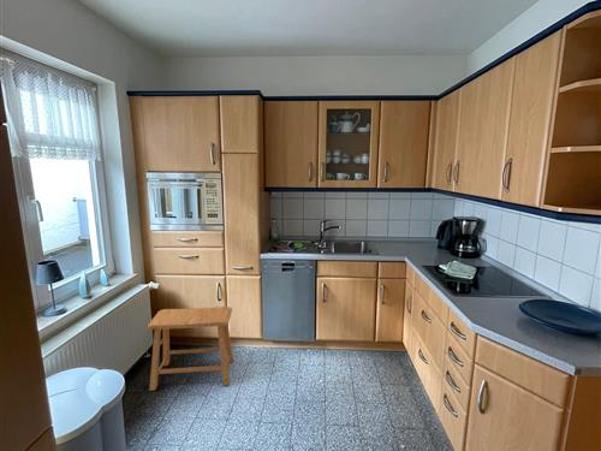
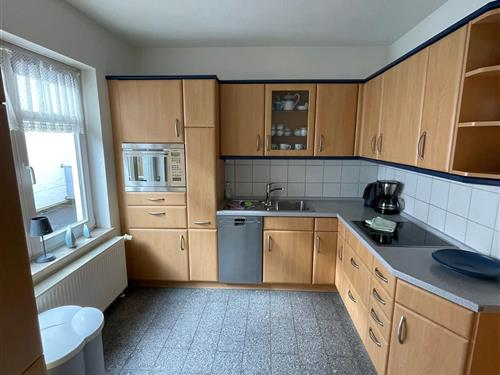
- stool (196, 349)
